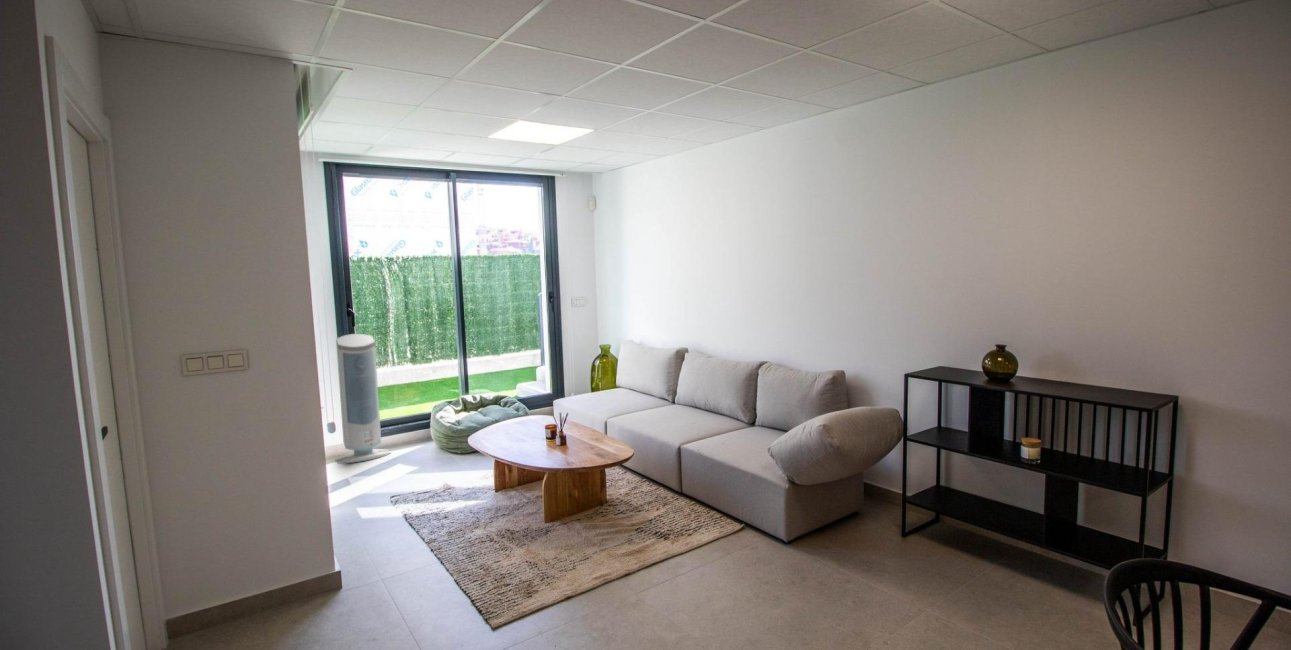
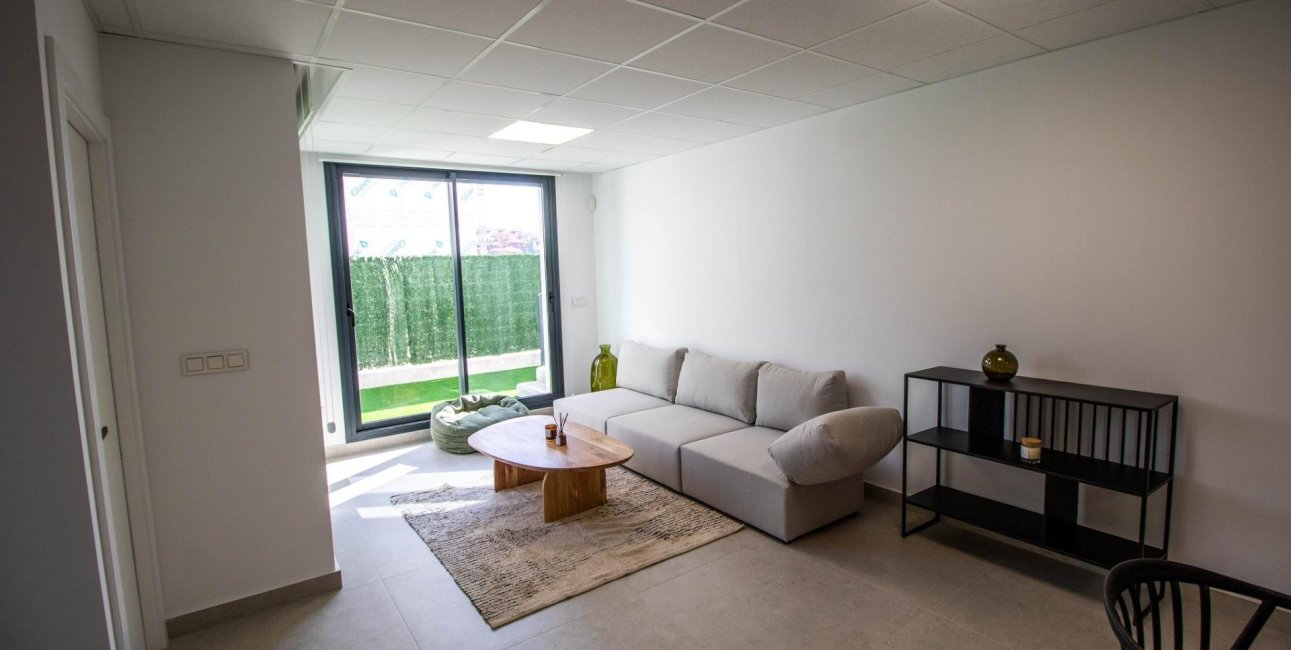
- air purifier (359, 396)
